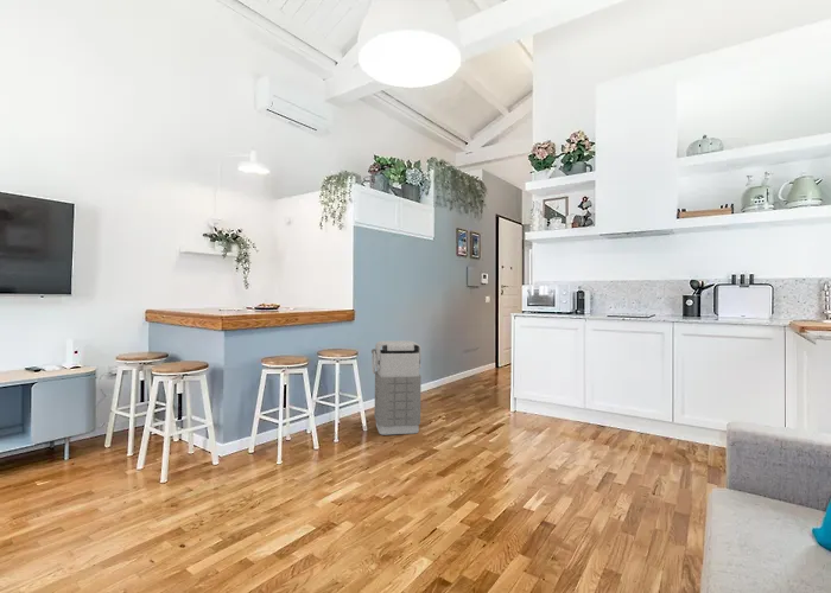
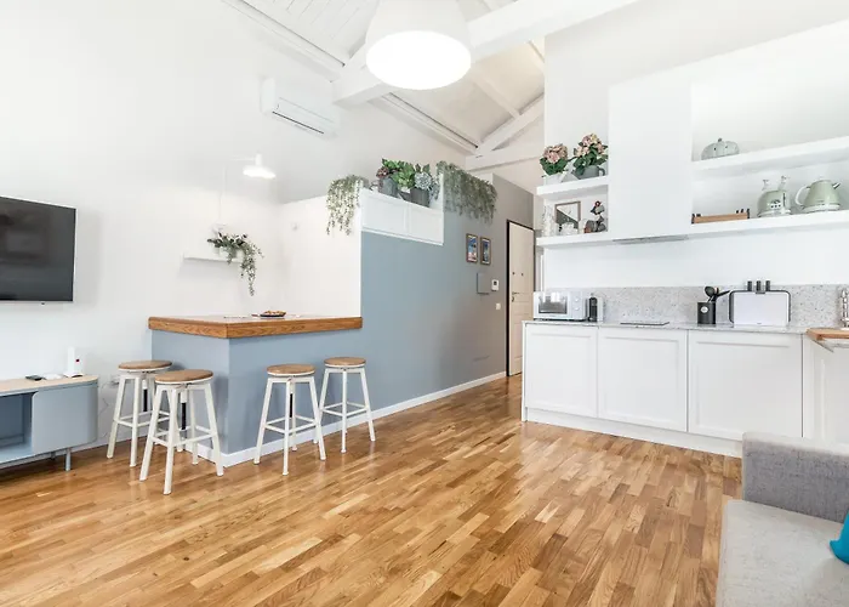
- grenade (395, 384)
